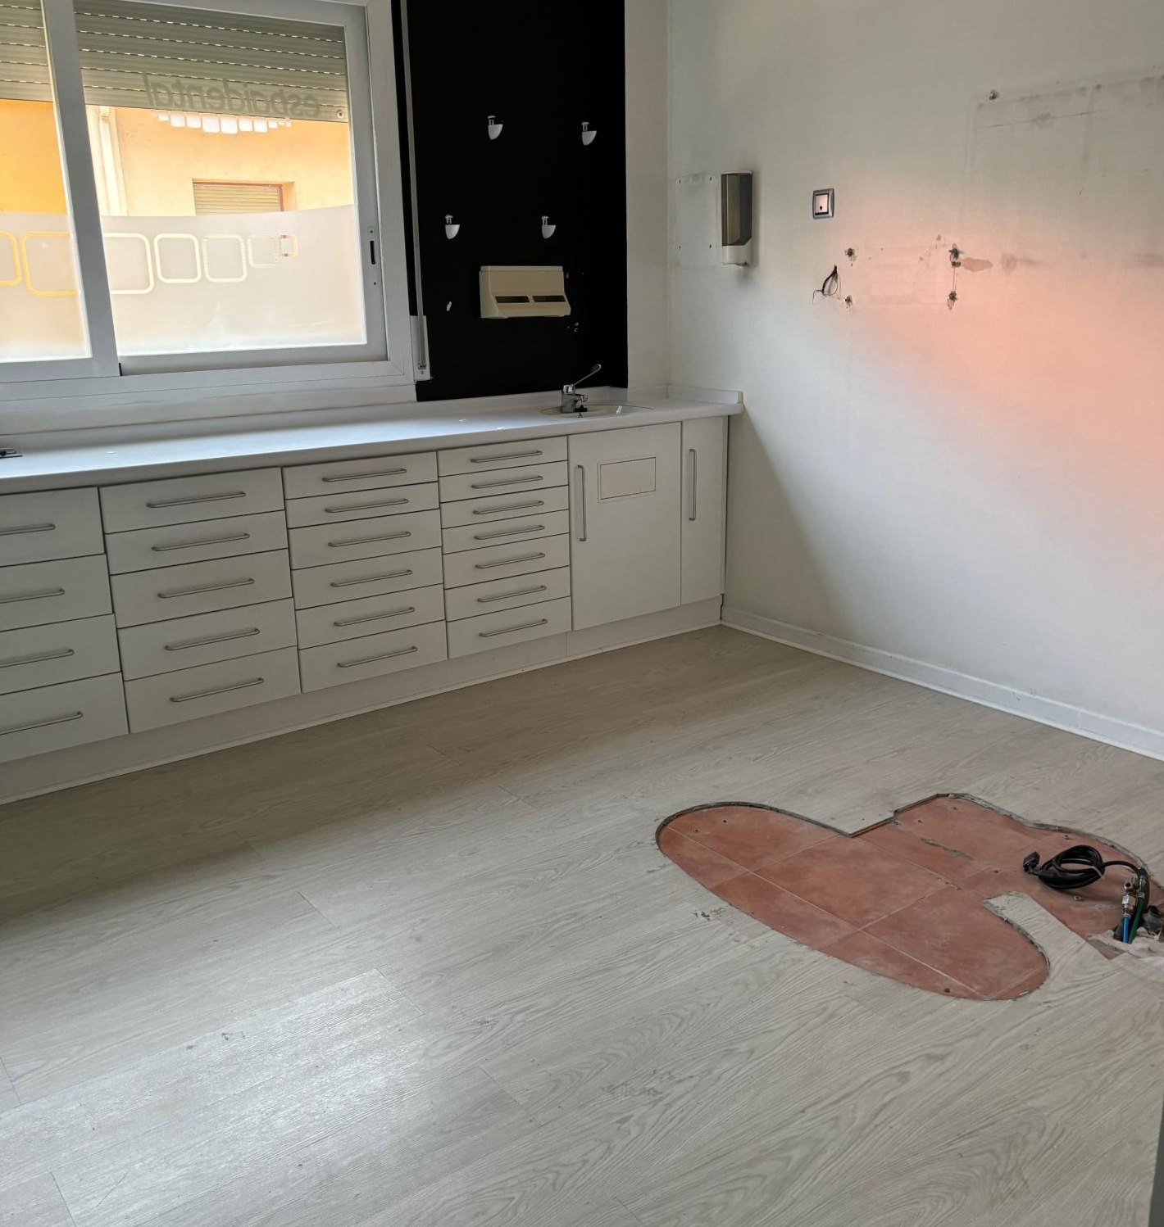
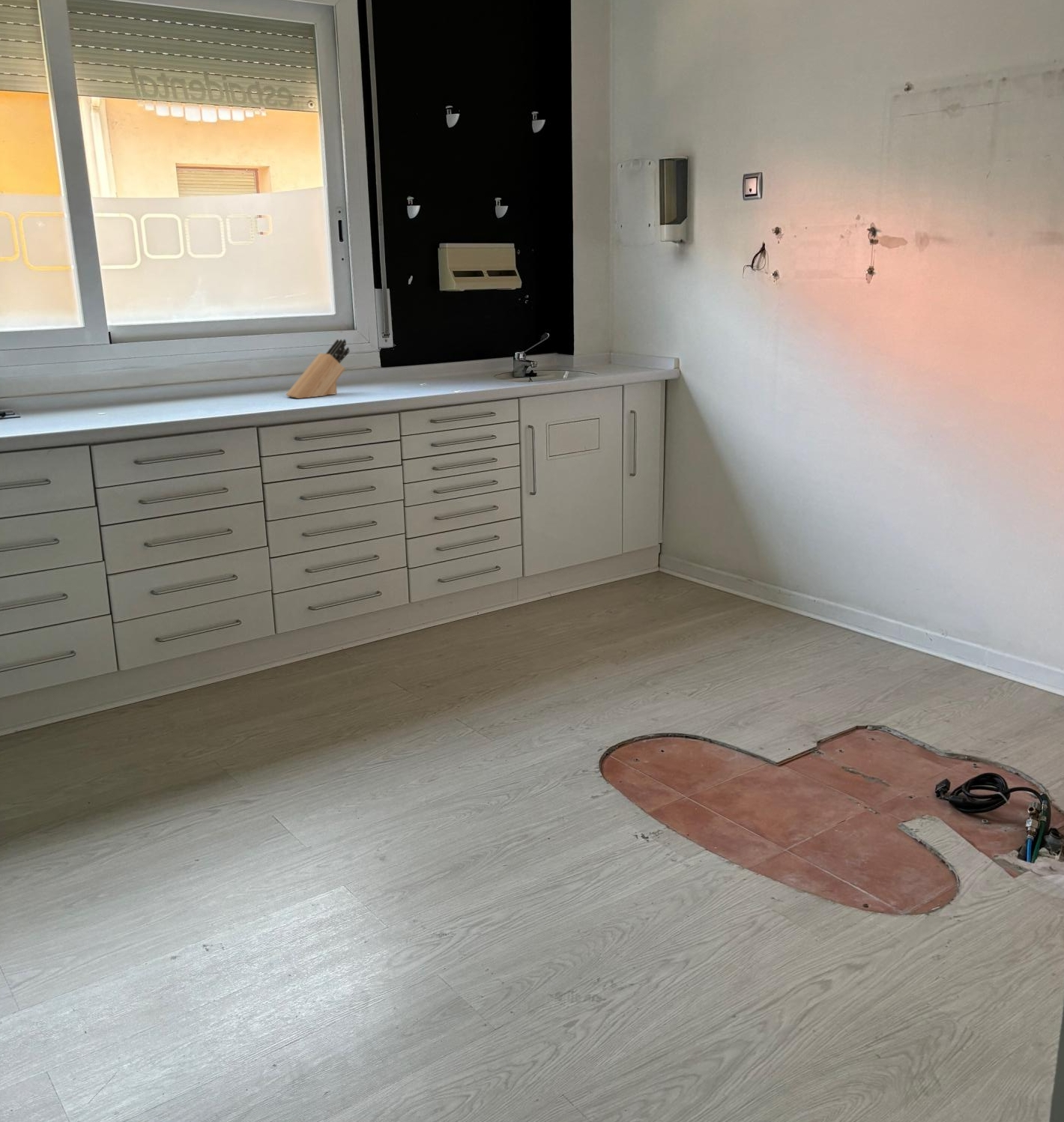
+ knife block (318, 368)
